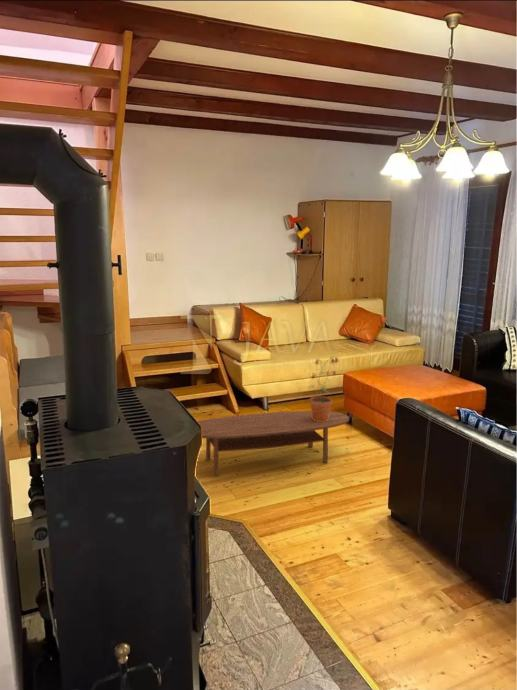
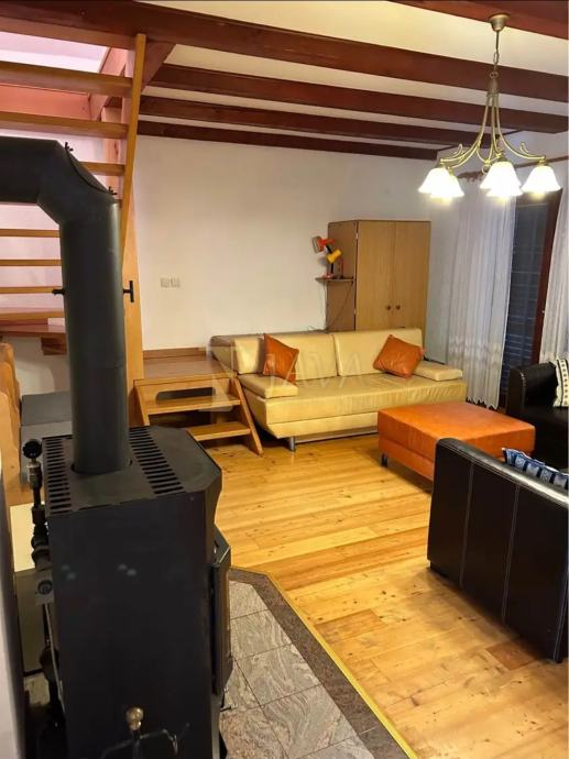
- potted plant (322, 387)
- coffee table (266, 441)
